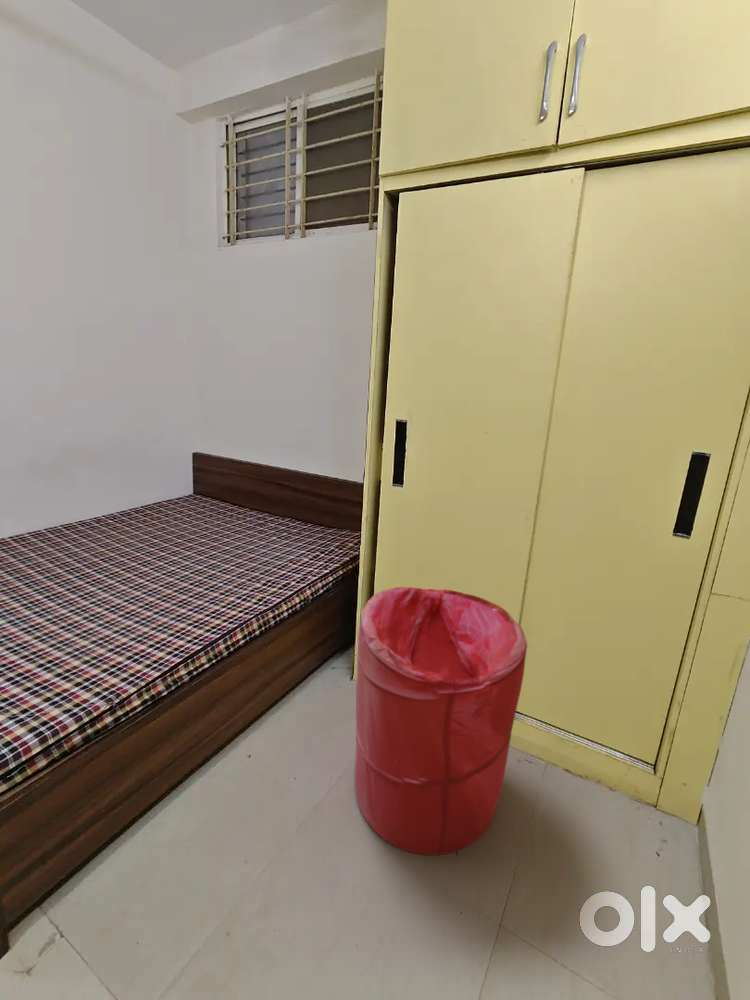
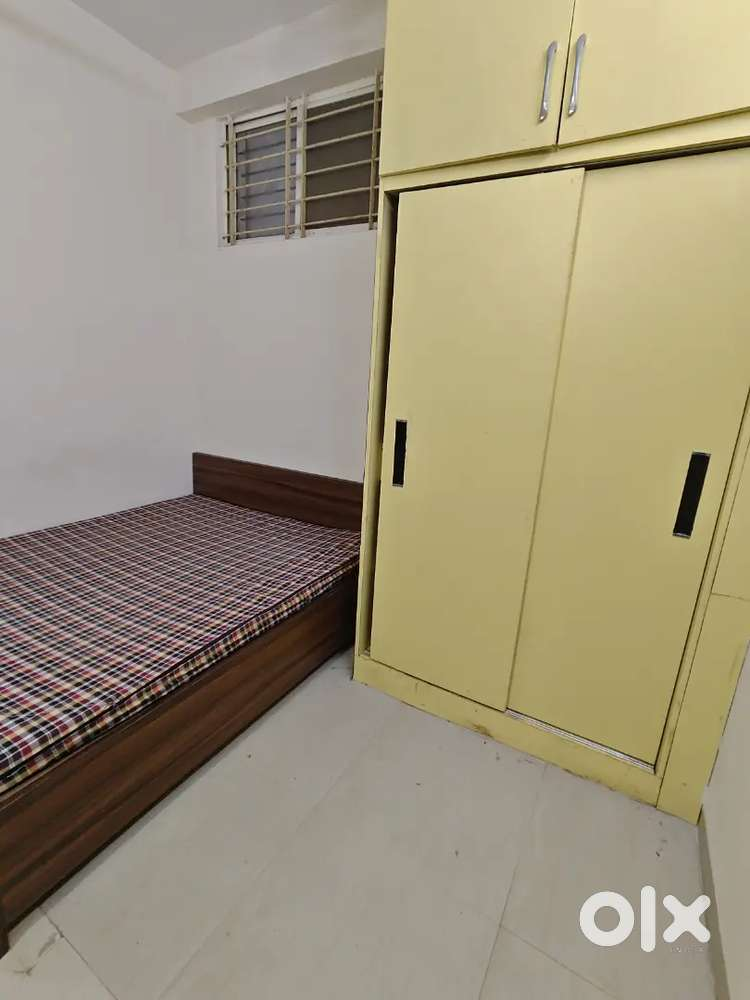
- laundry hamper (432, 709)
